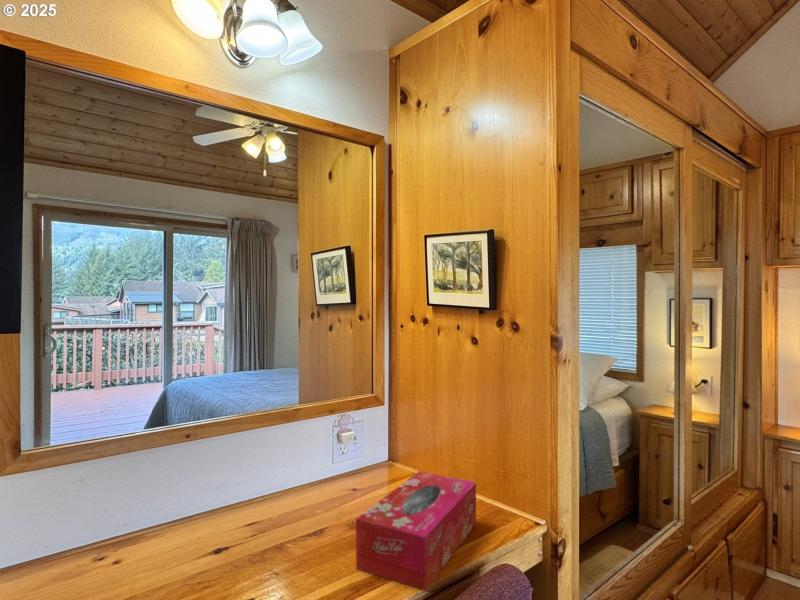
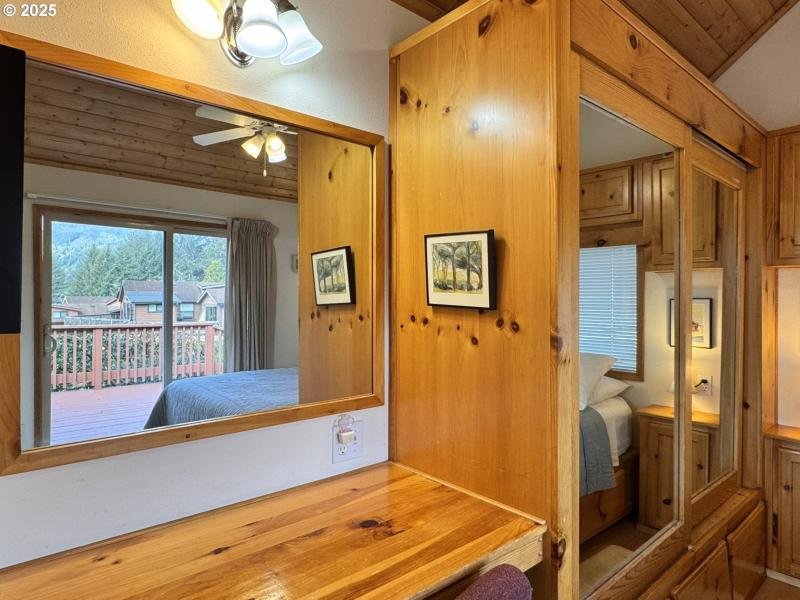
- tissue box (421, 521)
